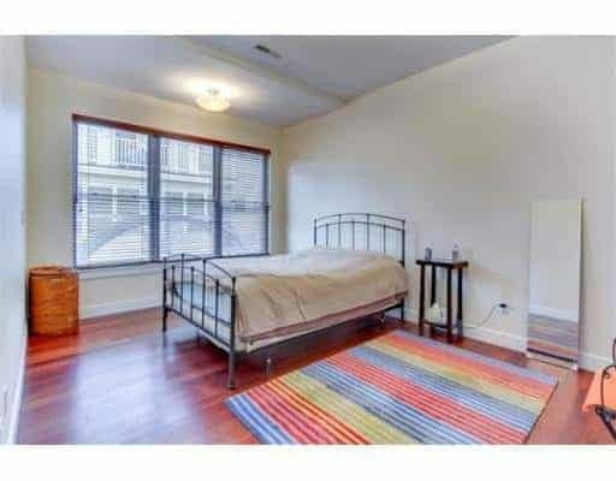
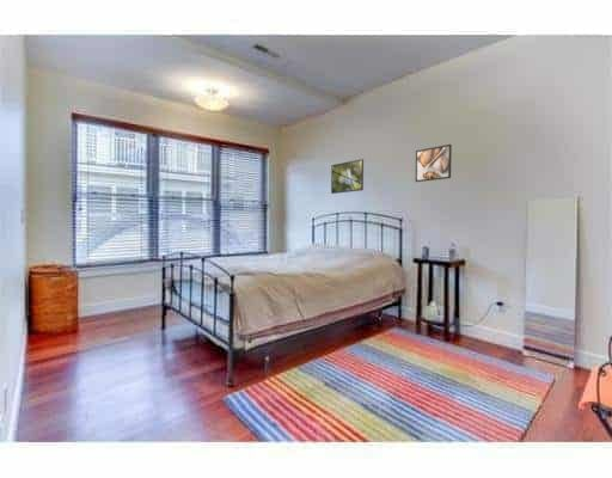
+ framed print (432, 164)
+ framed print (345, 177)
